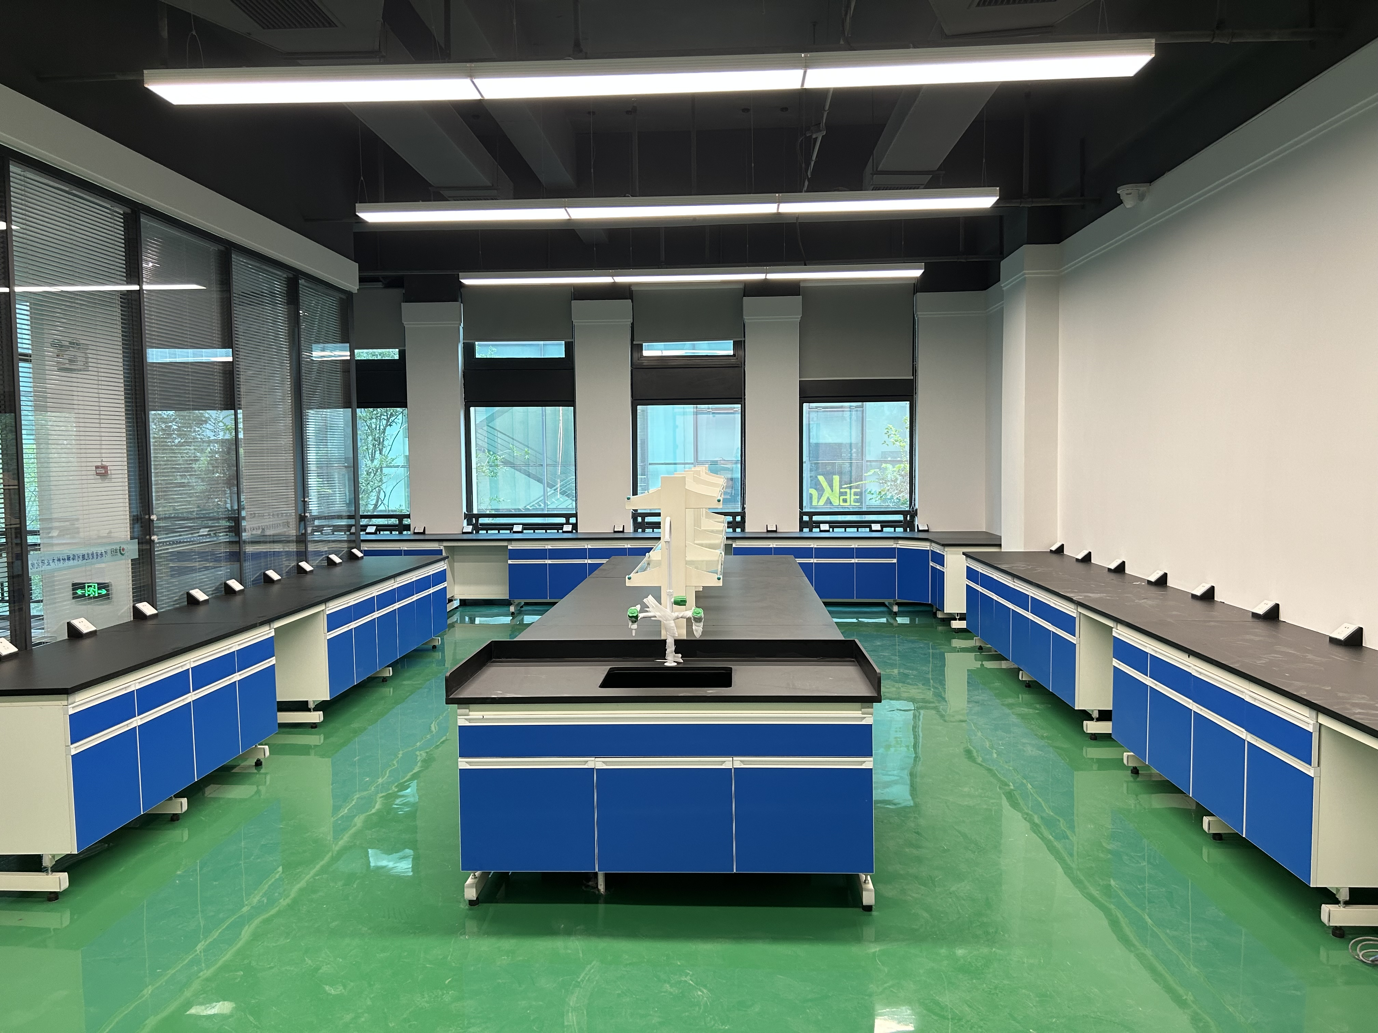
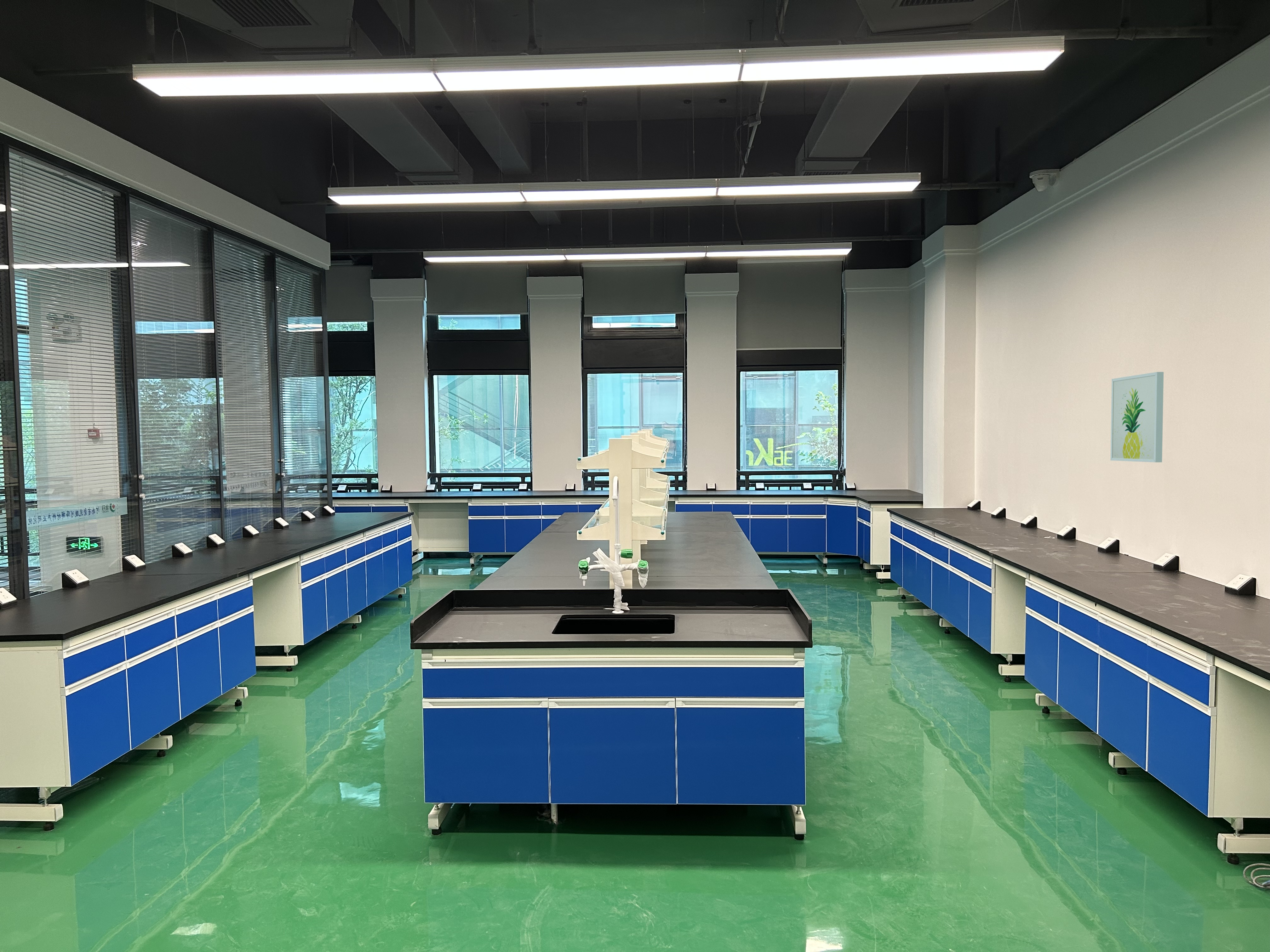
+ wall art (1136, 418)
